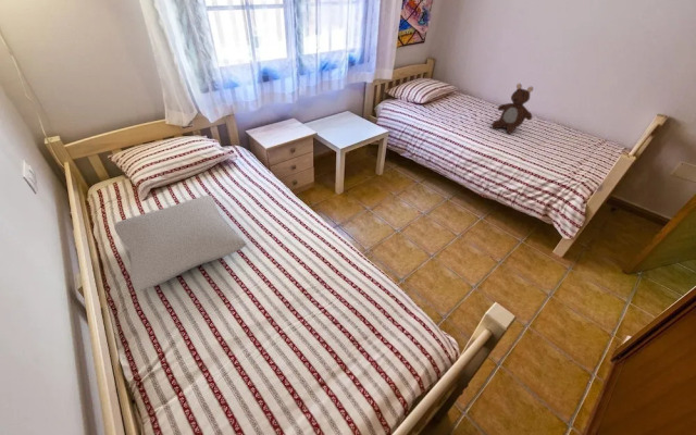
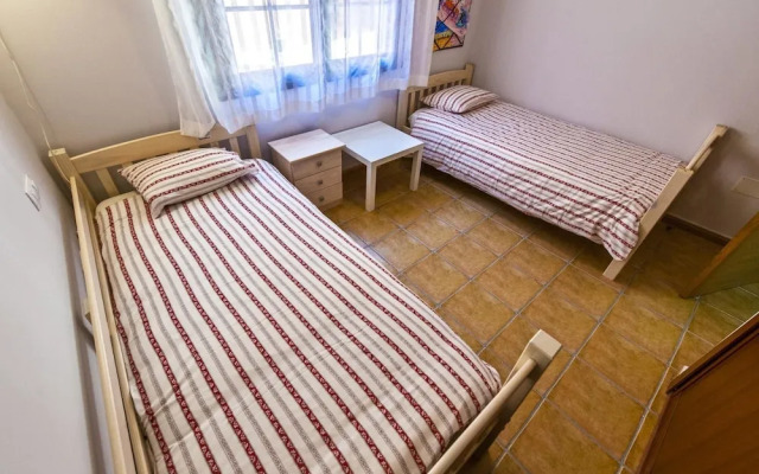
- cushion (179, 235)
- teddy bear (513, 108)
